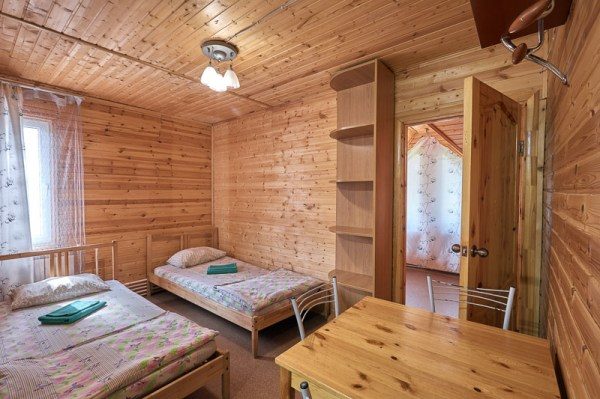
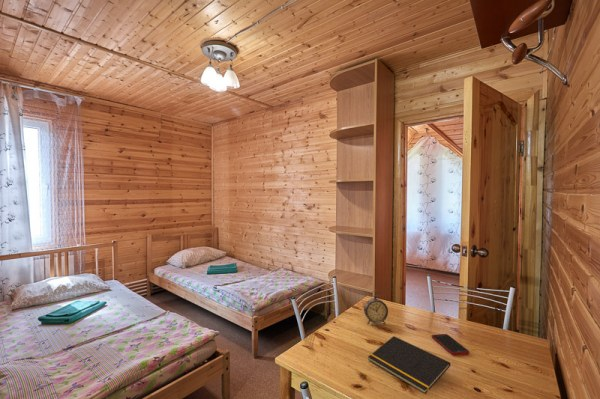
+ notepad (407, 361)
+ alarm clock (375, 306)
+ cell phone (449, 344)
